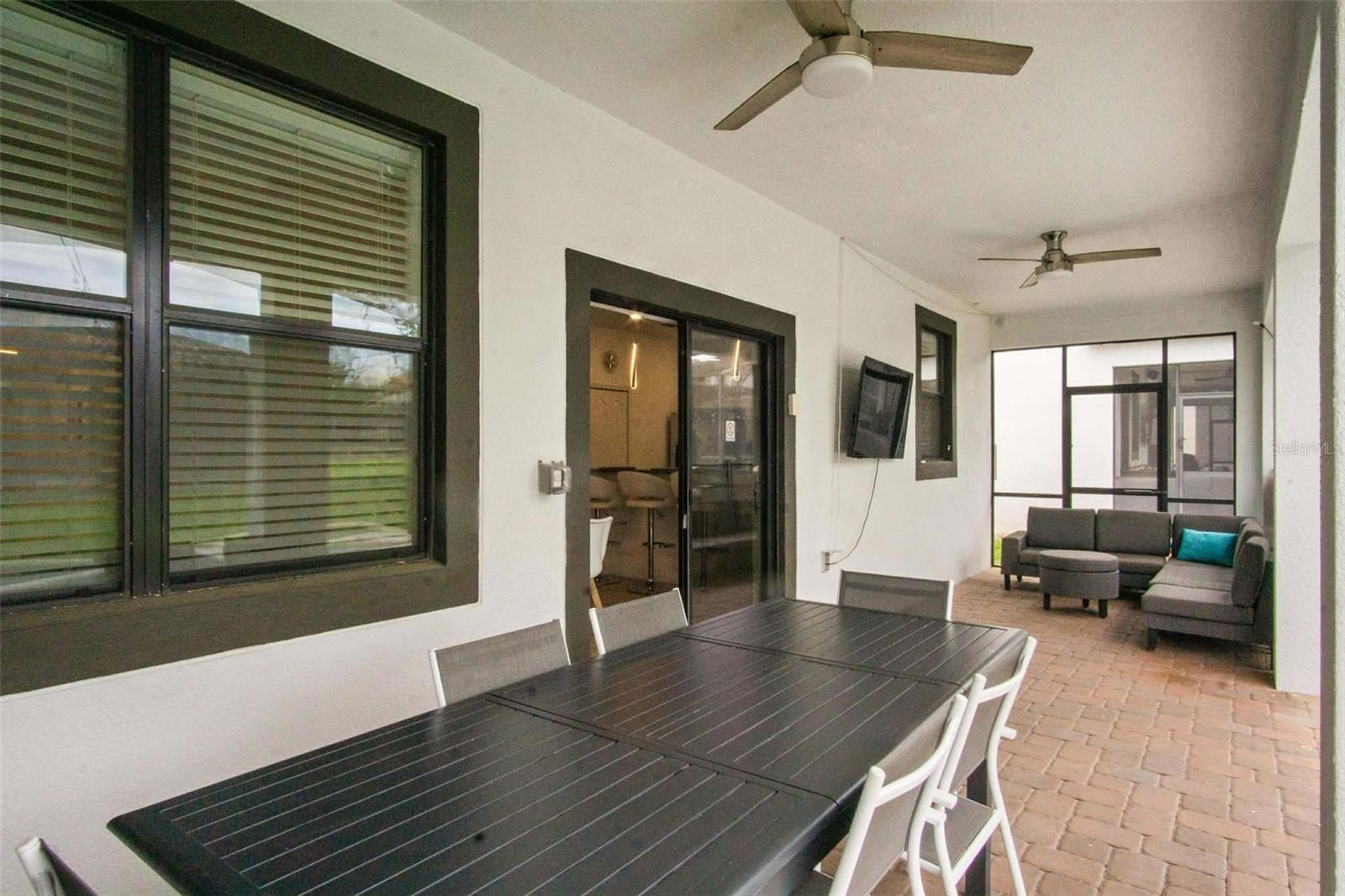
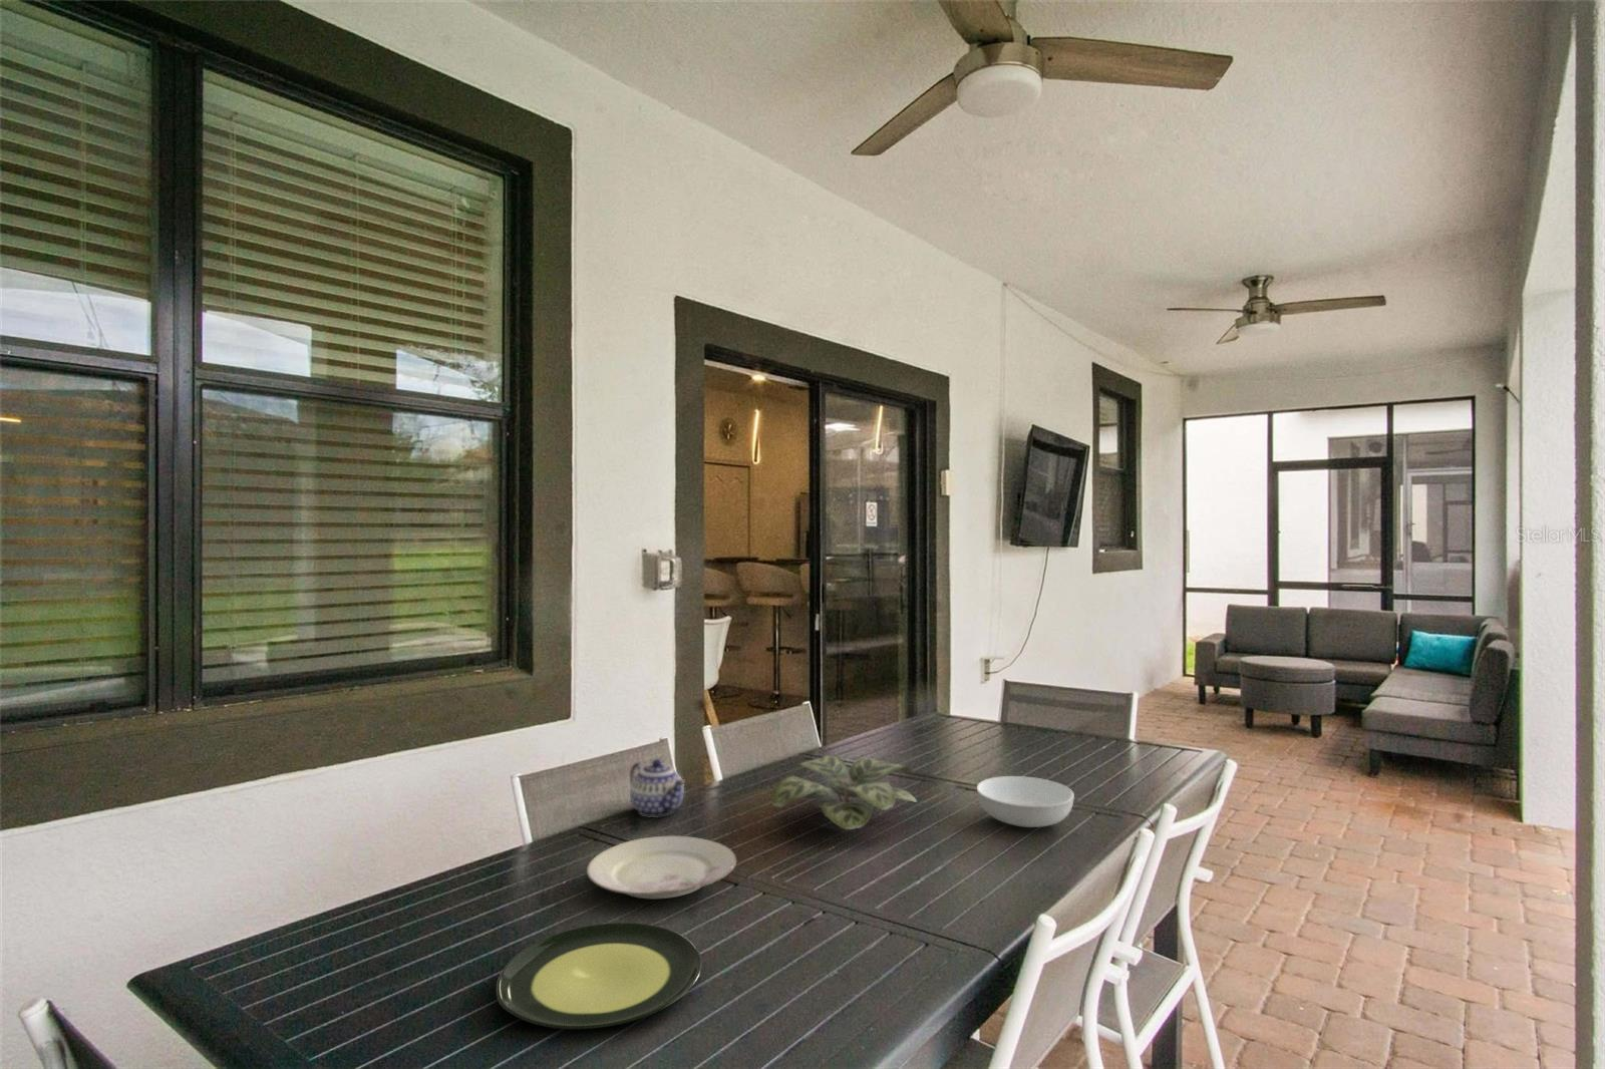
+ plate (662, 870)
+ plant (844, 795)
+ plate (601, 976)
+ serving bowl (1024, 804)
+ teapot (656, 785)
